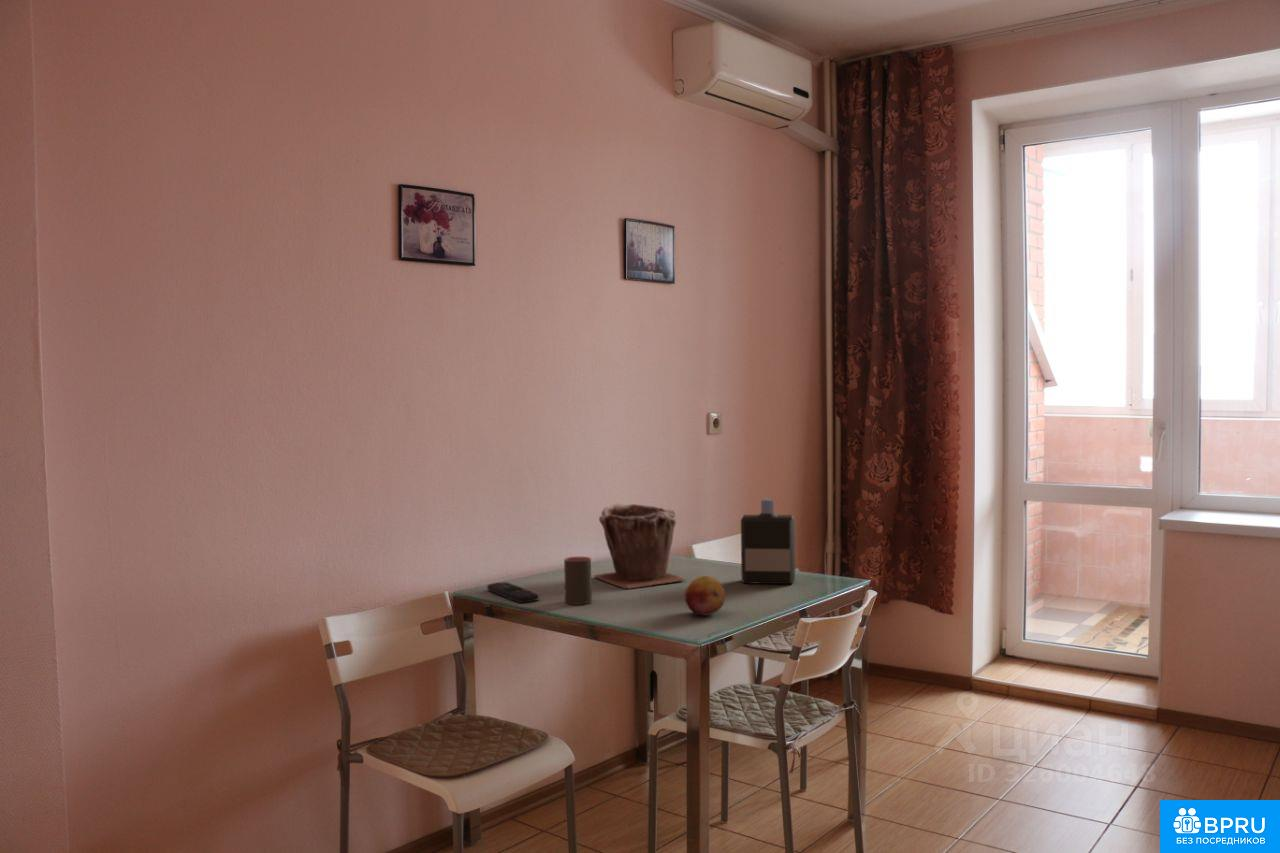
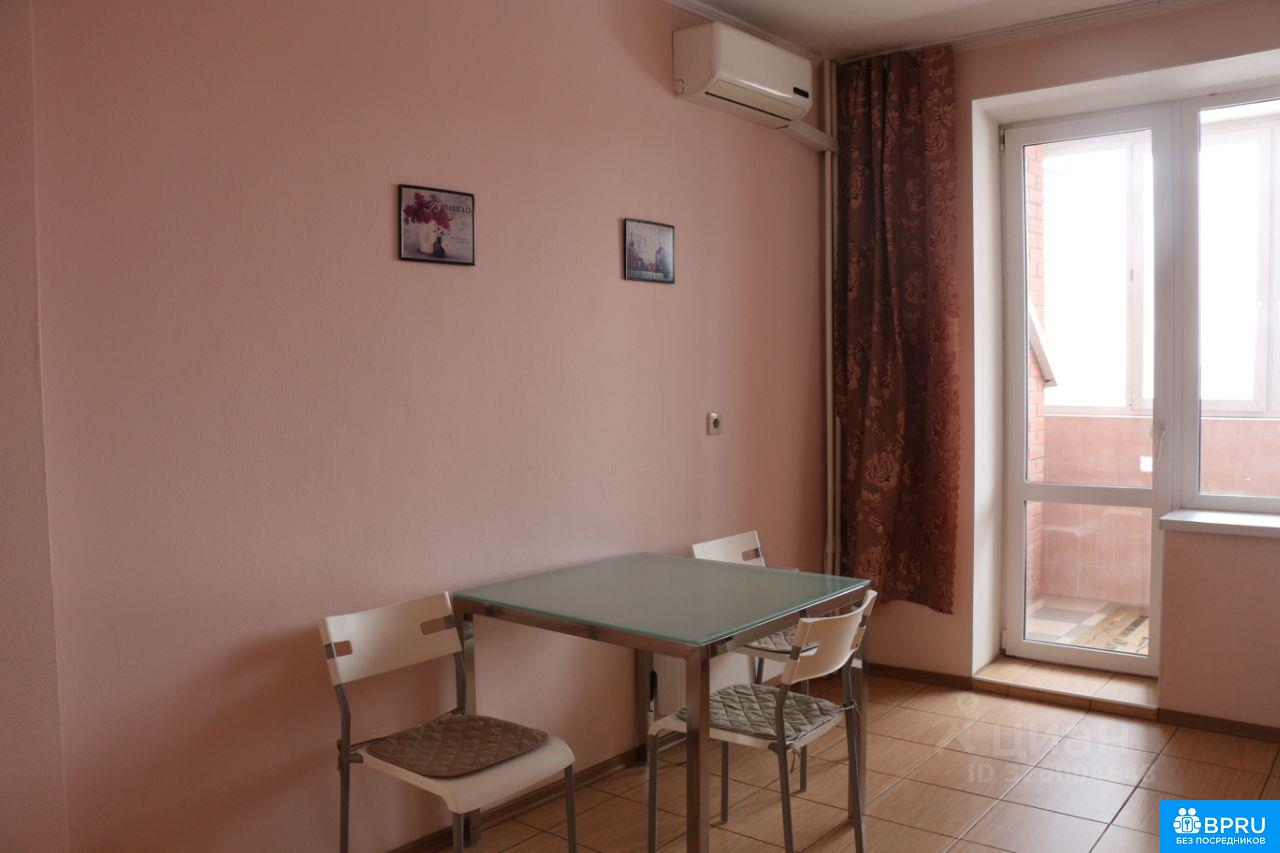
- bottle (767, 540)
- fruit (705, 594)
- plant pot (637, 543)
- cup (578, 580)
- remote control (512, 591)
